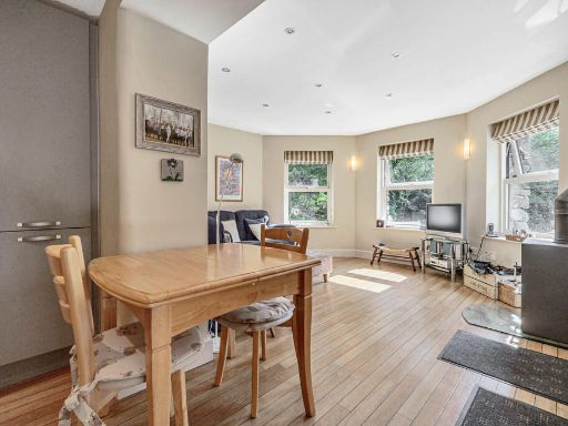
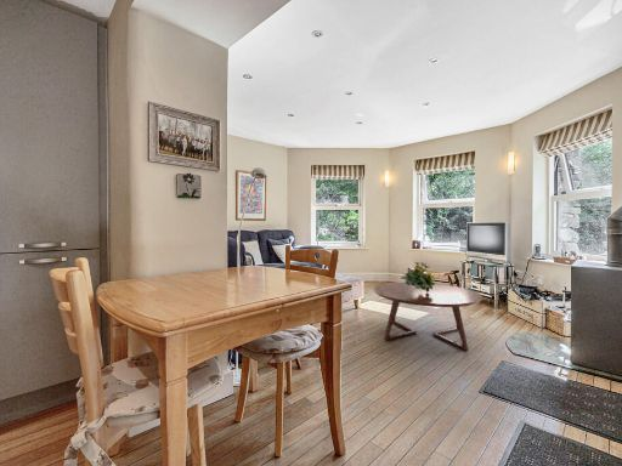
+ flowering plant (417, 277)
+ coffee table (424, 305)
